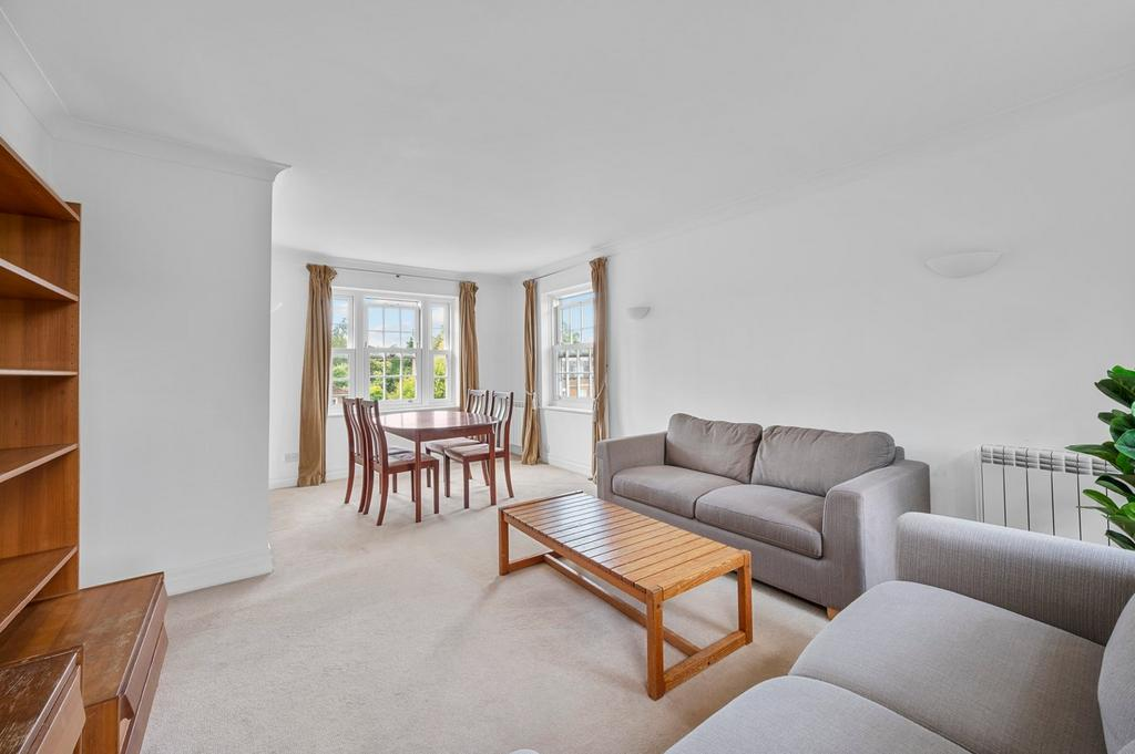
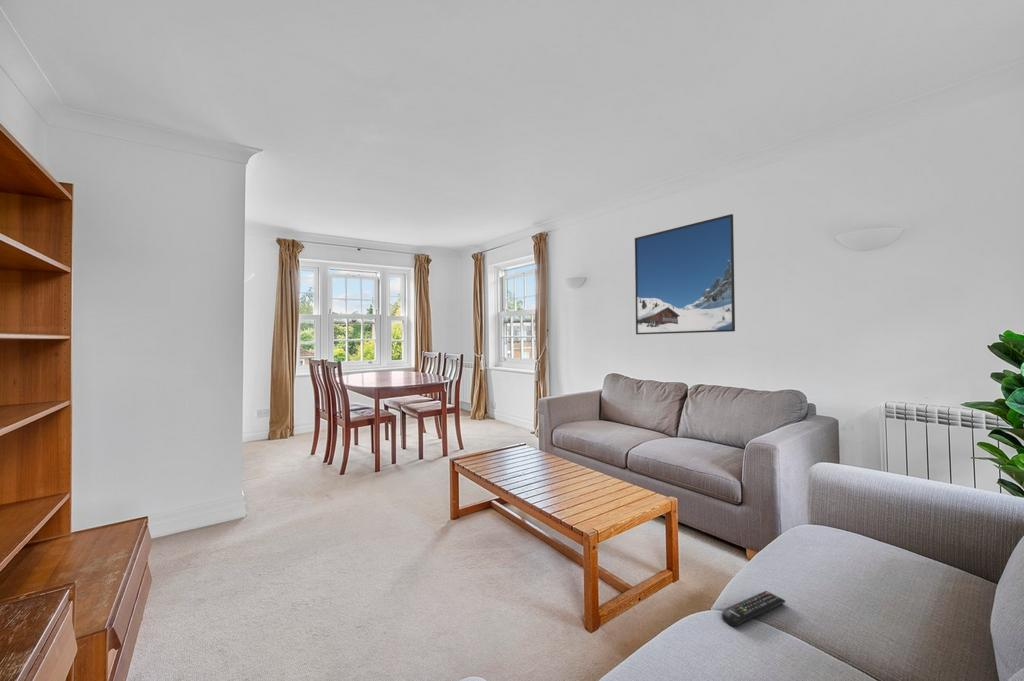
+ remote control (754, 607)
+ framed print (679, 280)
